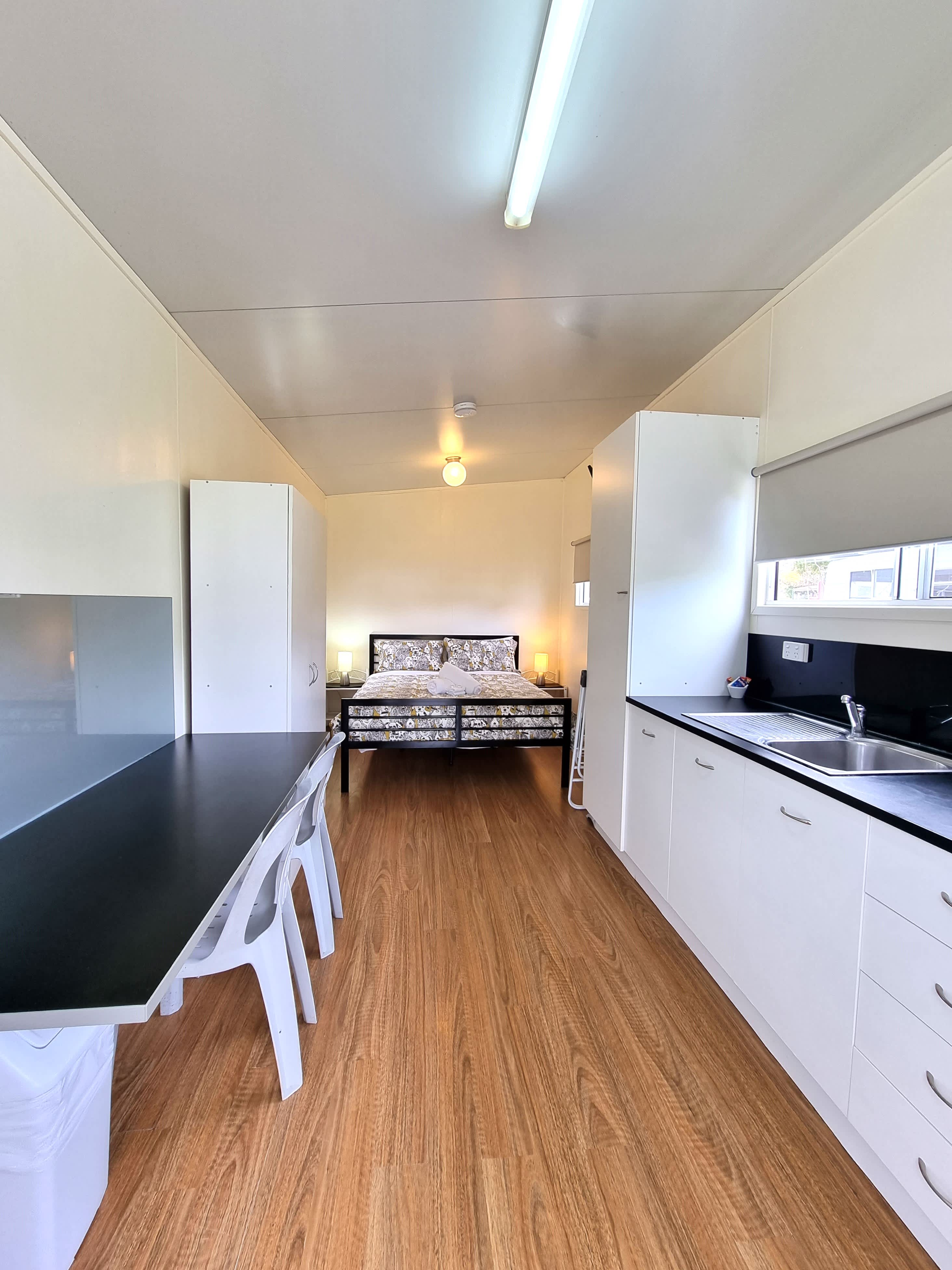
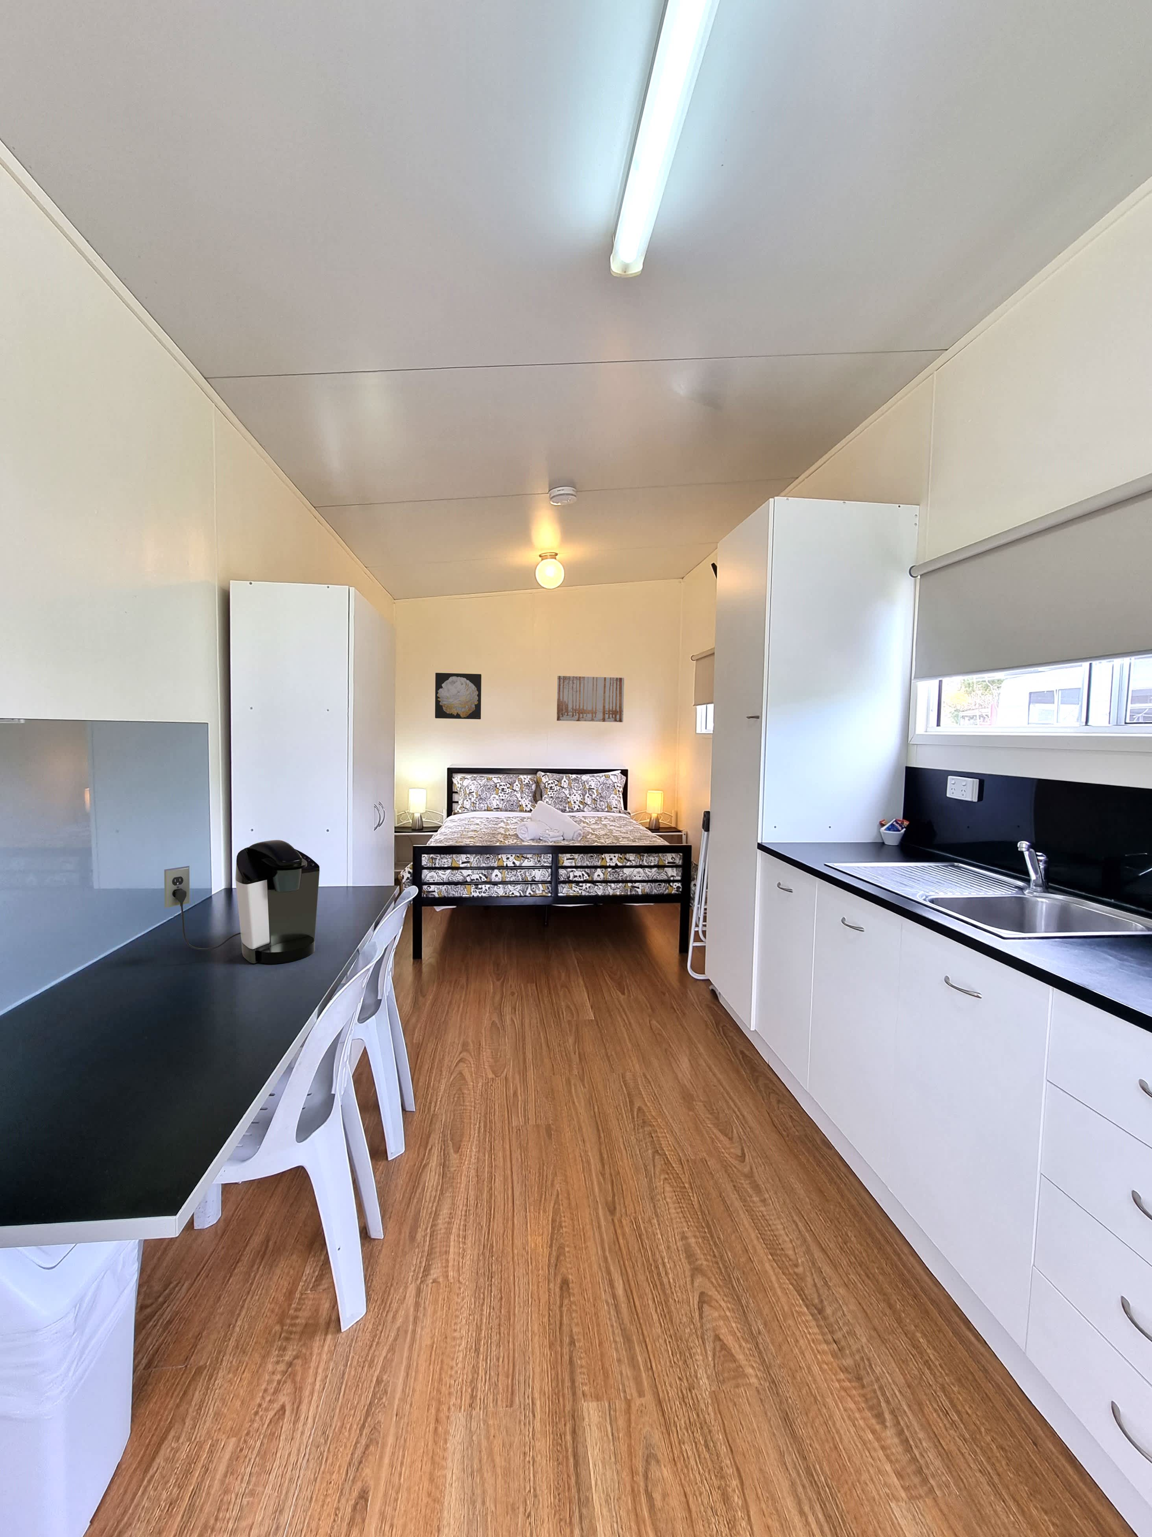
+ wall art (591, 700)
+ coffee maker (254, 900)
+ wall art (459, 696)
